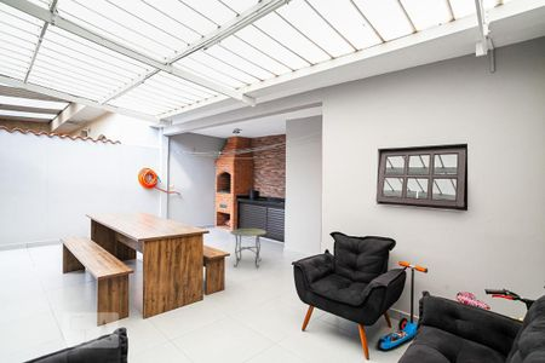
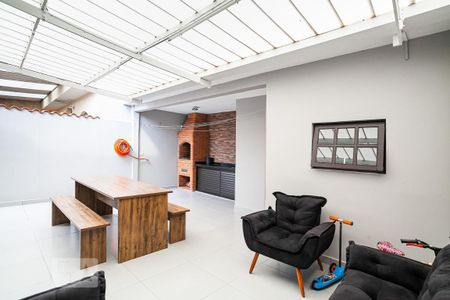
- side table (247, 247)
